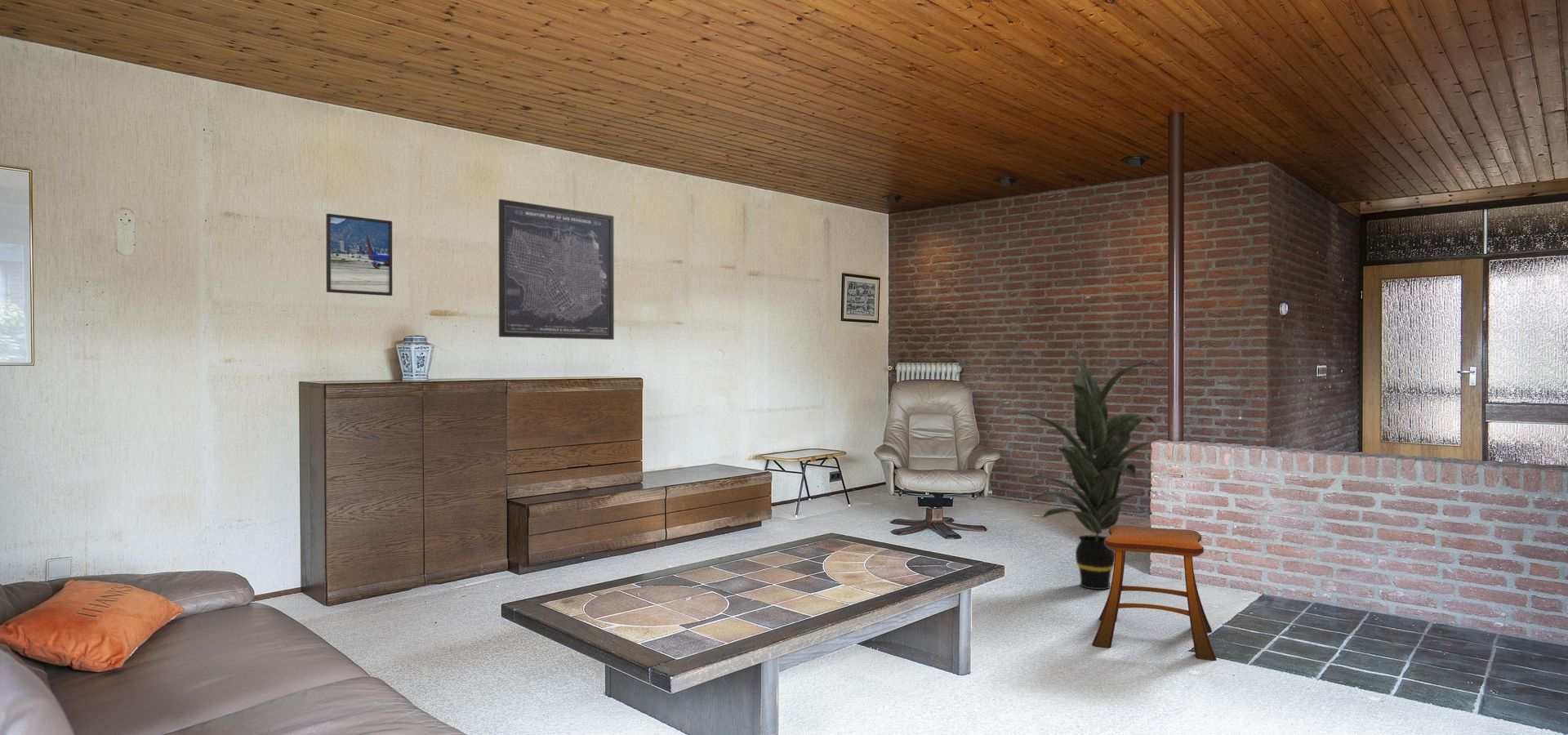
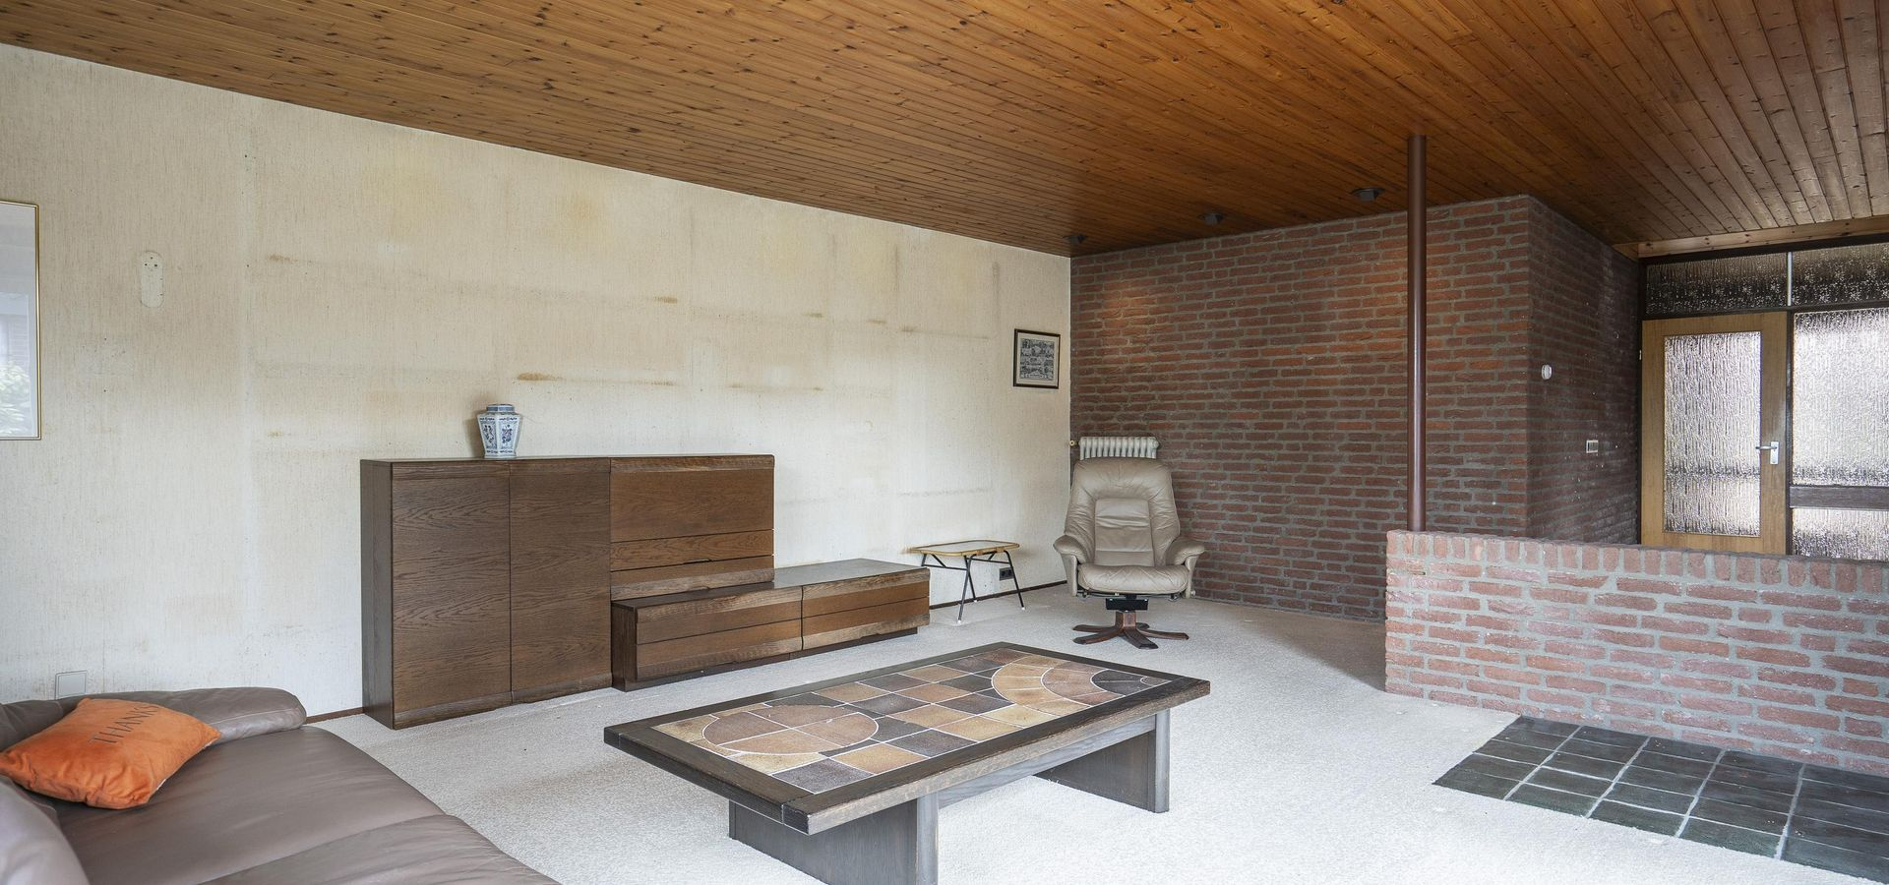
- stool (1153, 587)
- wall art (559, 273)
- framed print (359, 256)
- indoor plant (1089, 467)
